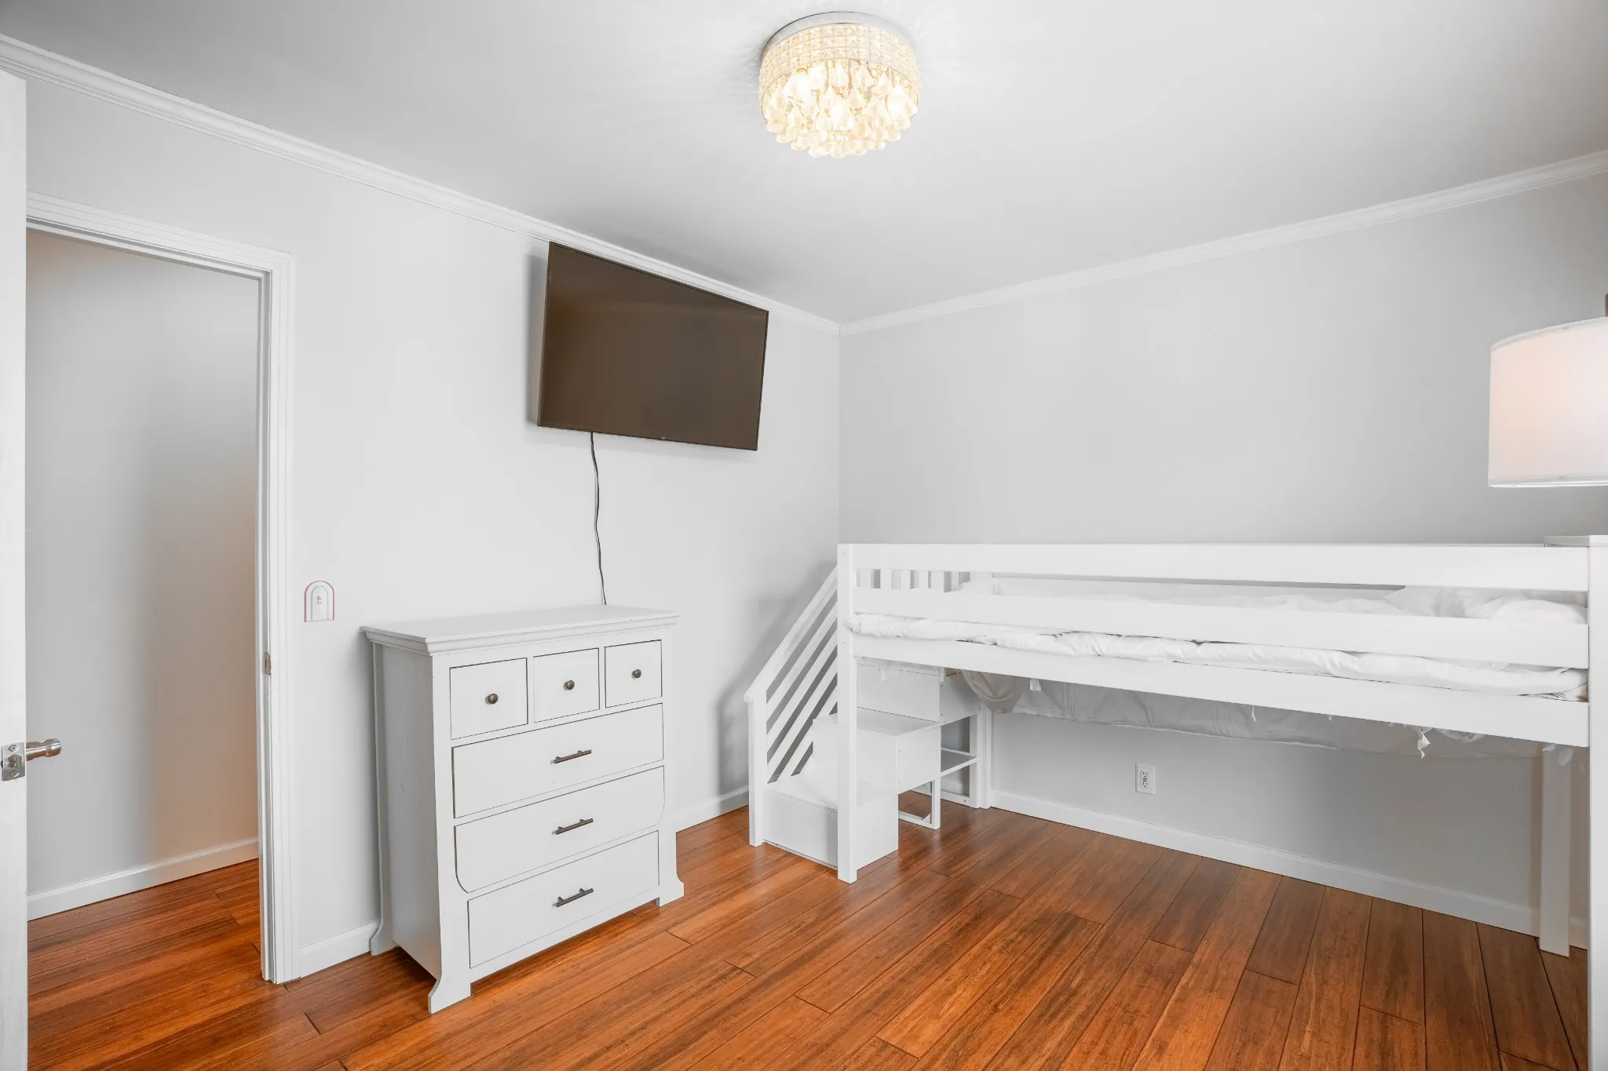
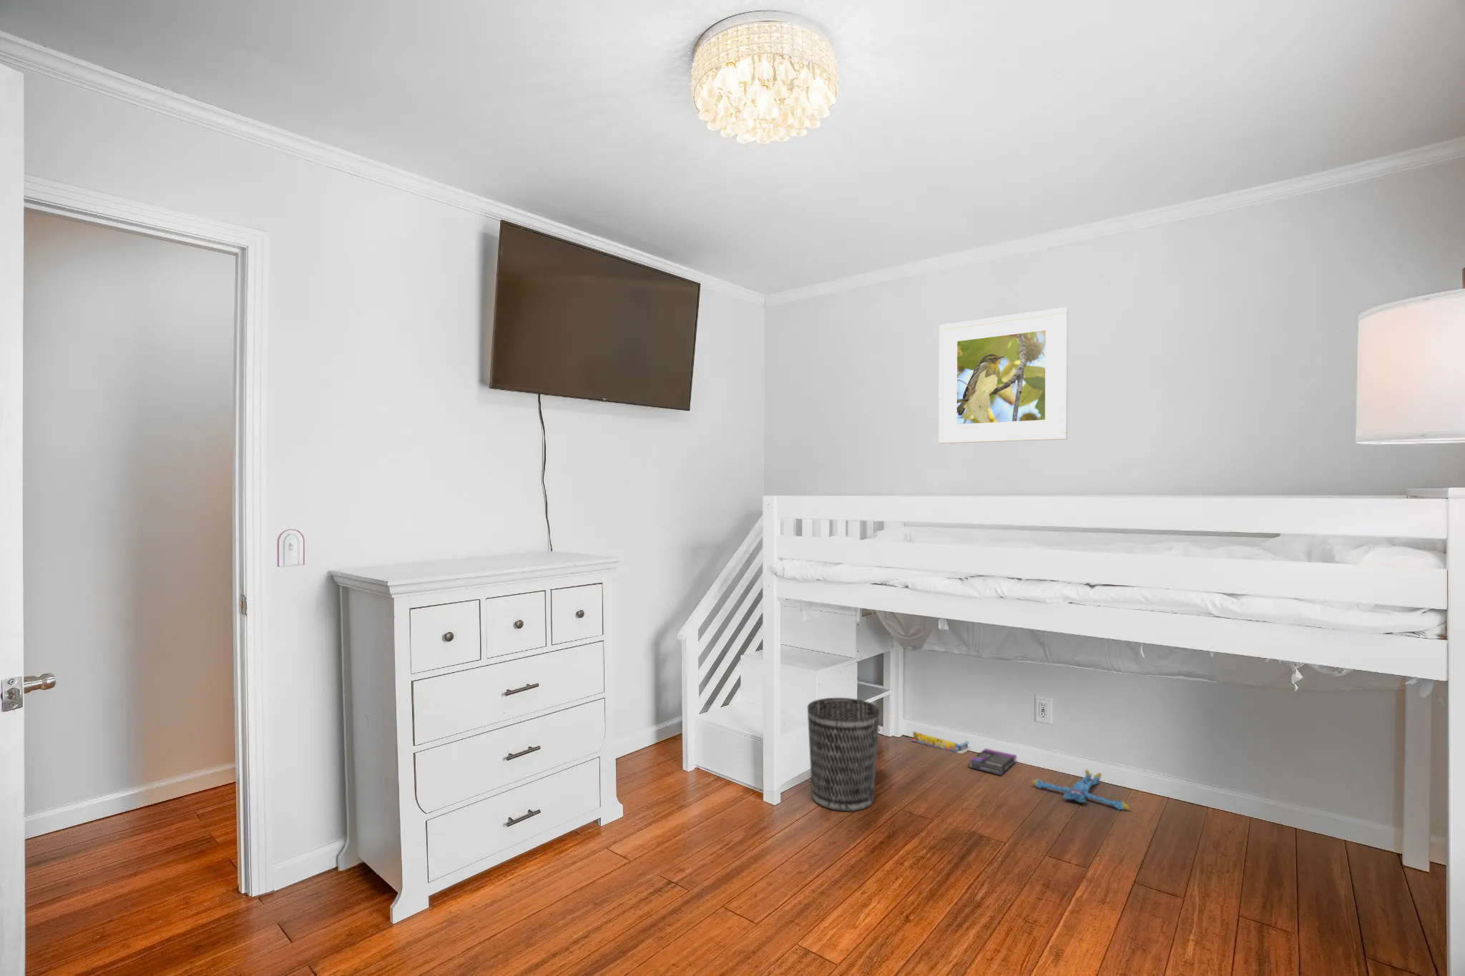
+ wastebasket (843, 753)
+ box (992, 760)
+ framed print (999, 379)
+ plush toy (1084, 785)
+ architectural model (940, 740)
